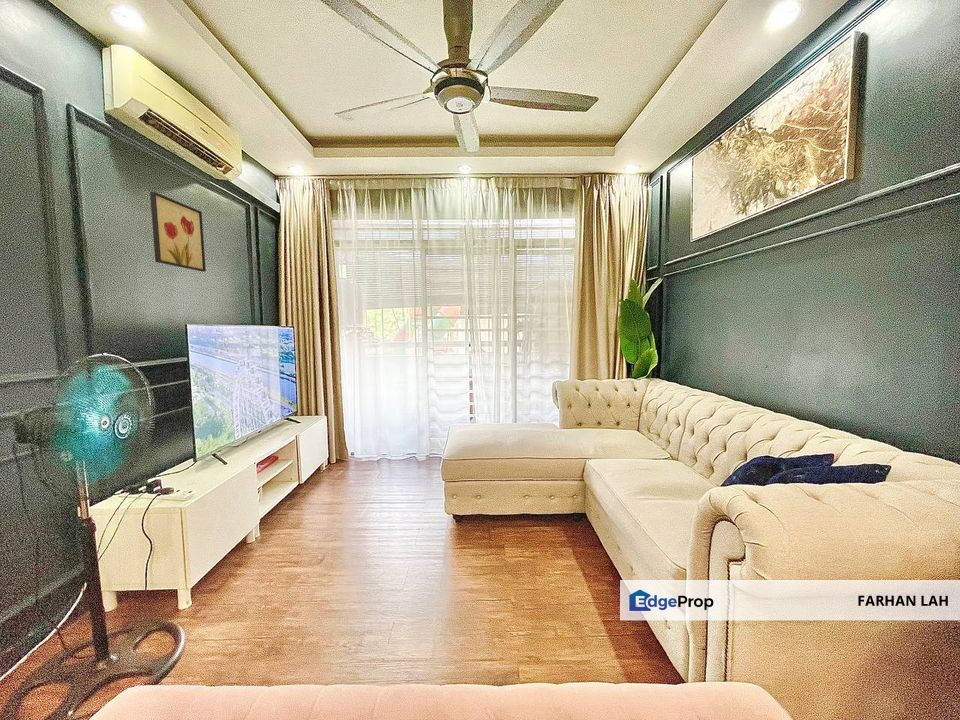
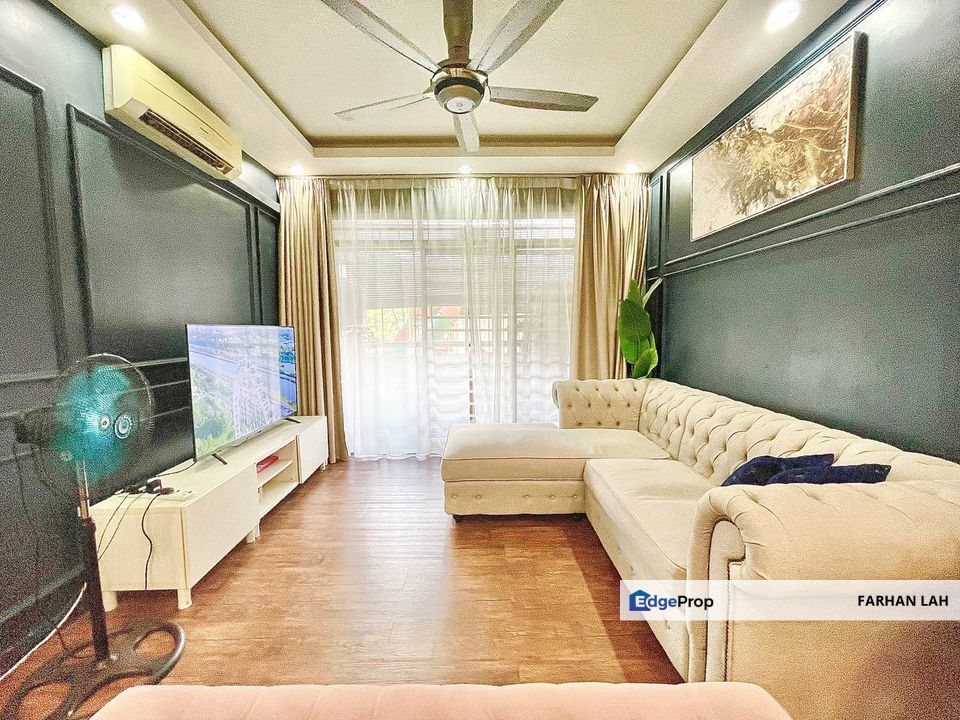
- wall art (178, 235)
